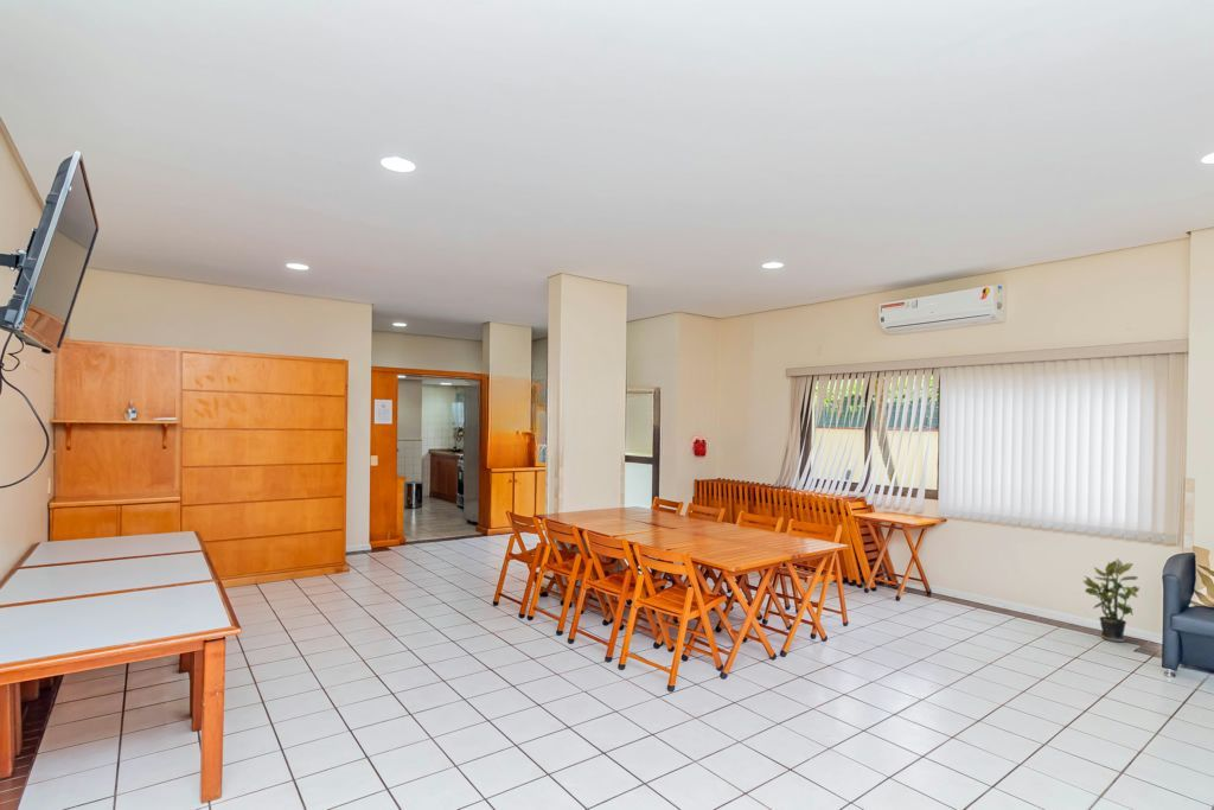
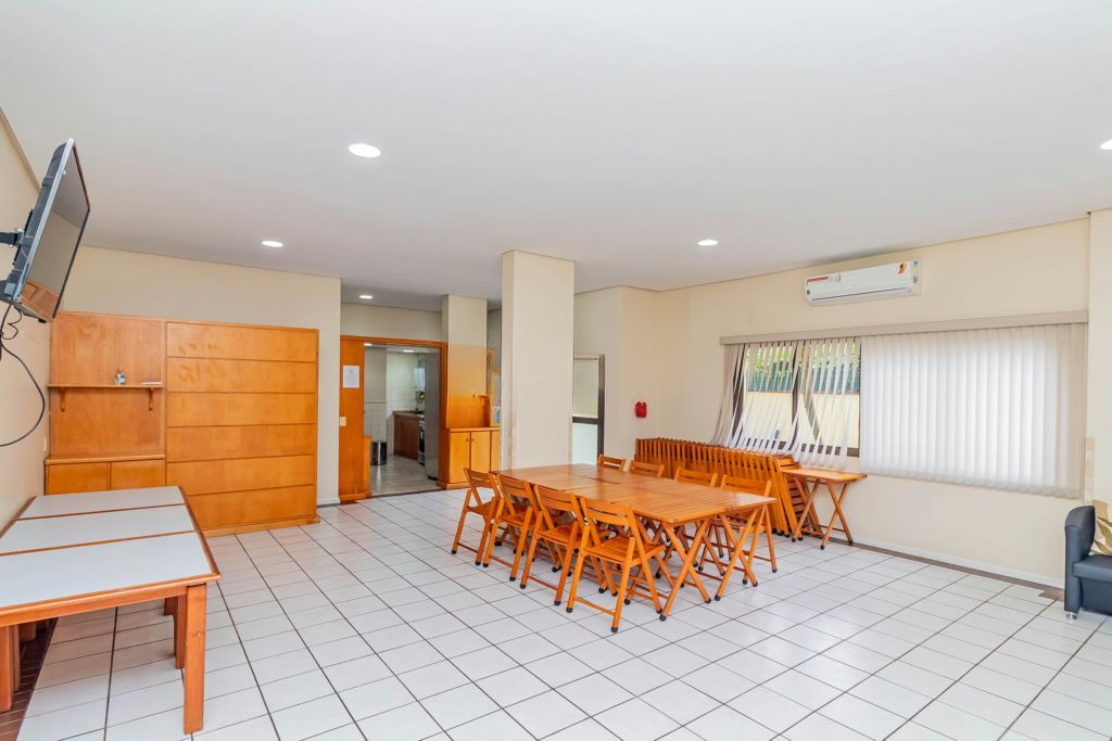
- potted plant (1111, 598)
